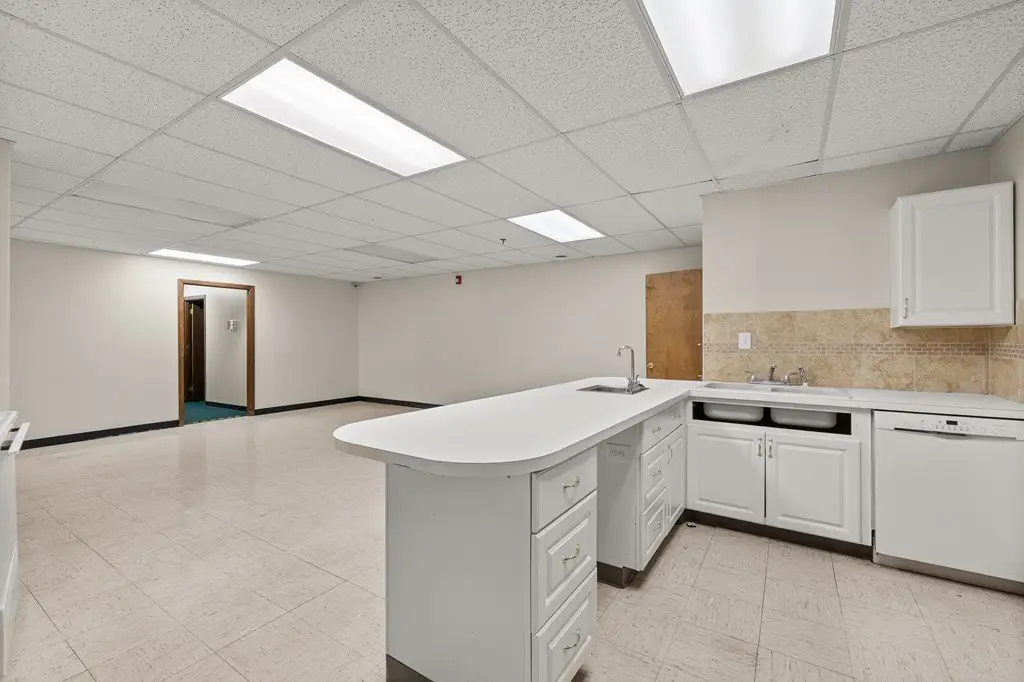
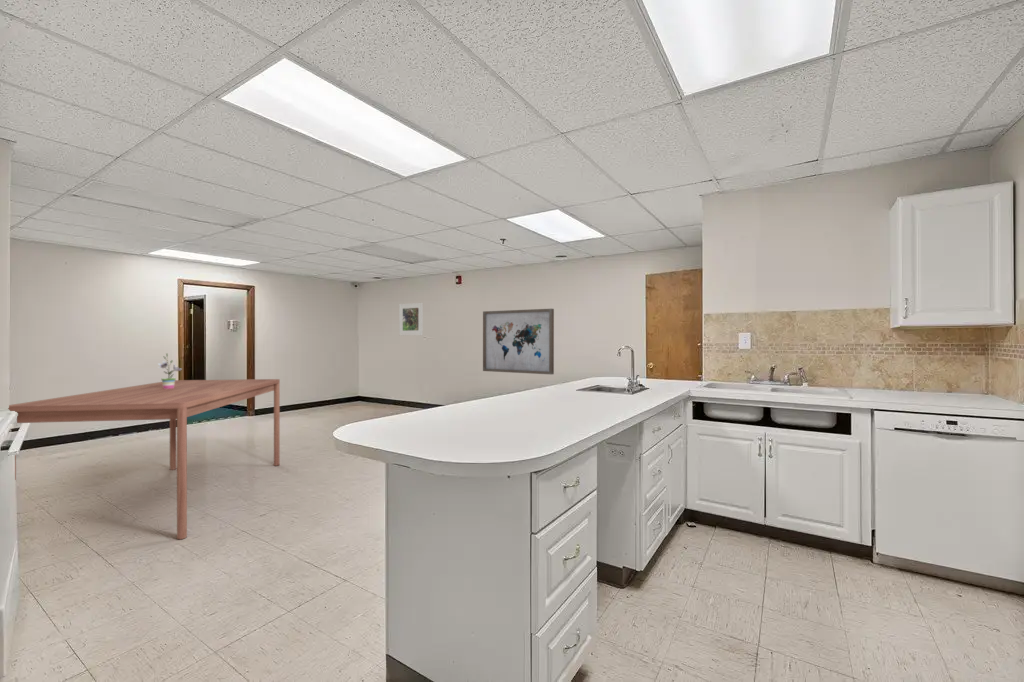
+ dining table (175, 442)
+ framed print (410, 319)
+ potted plant (170, 371)
+ wall art (516, 341)
